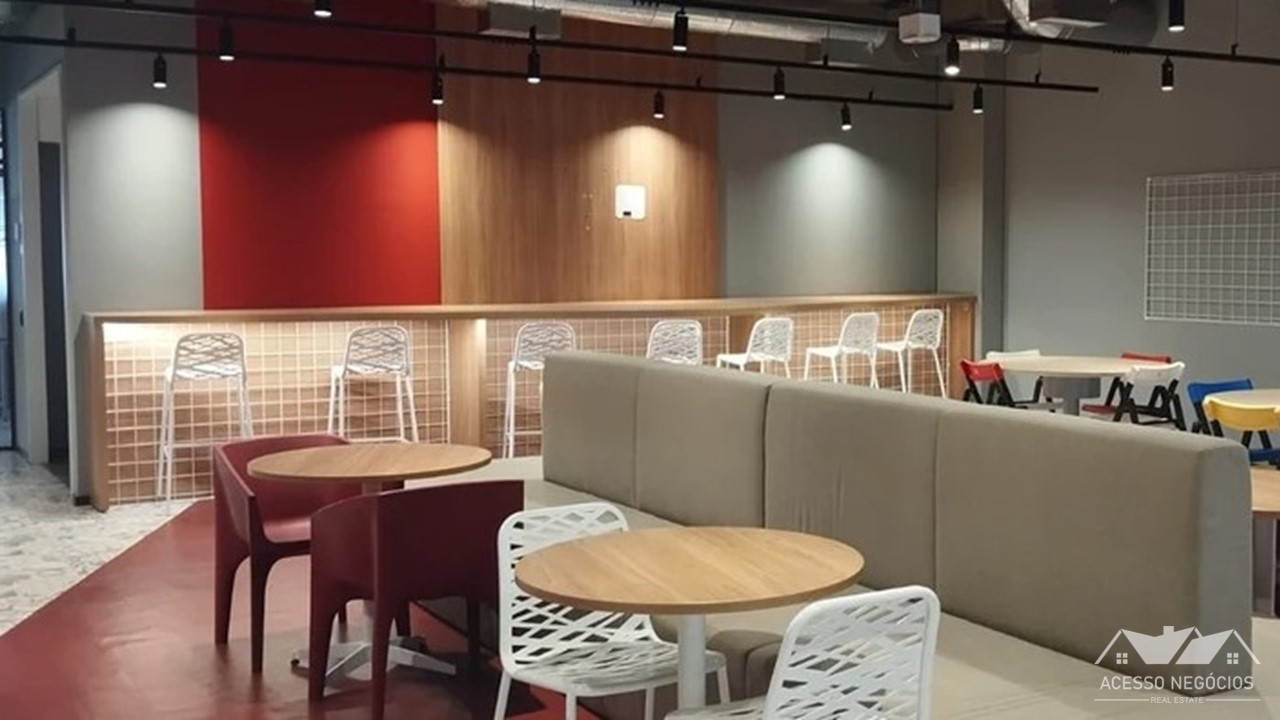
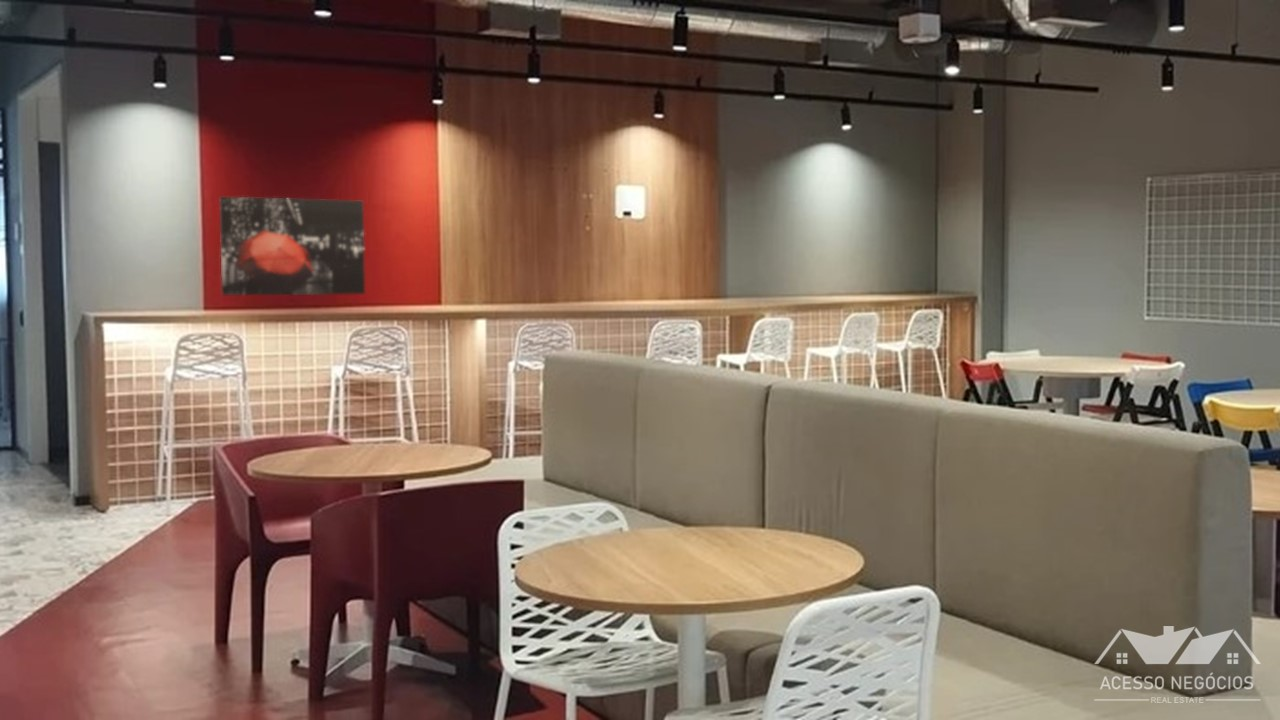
+ wall art (294, 246)
